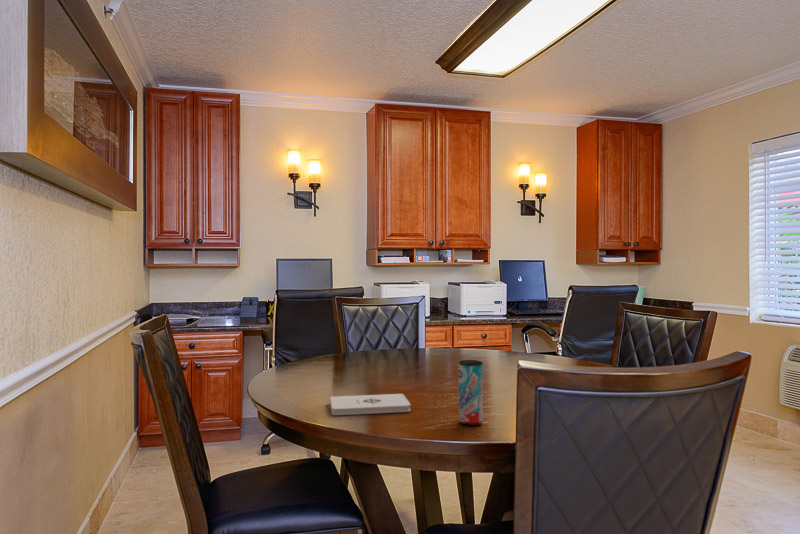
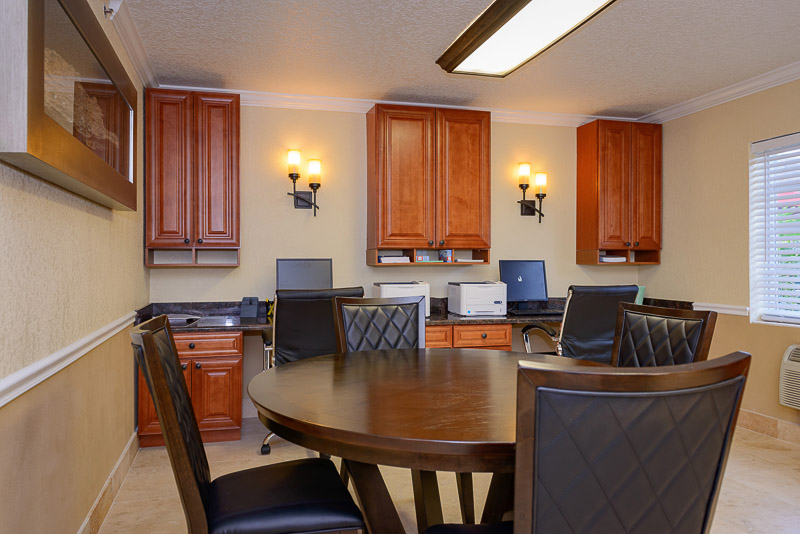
- notepad (369, 403)
- beverage can (470, 392)
